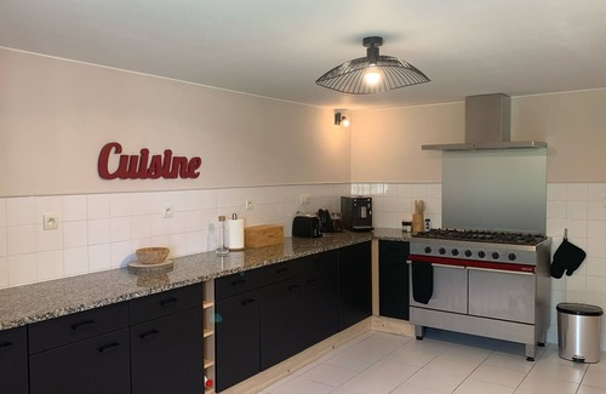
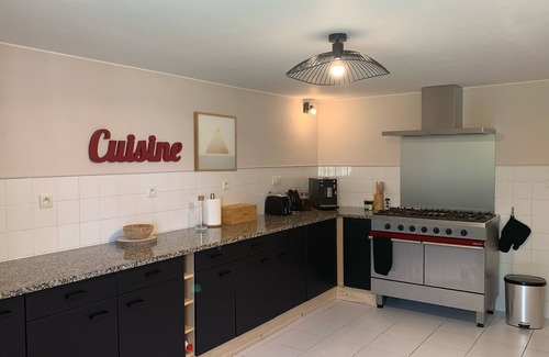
+ wall art (216, 143)
